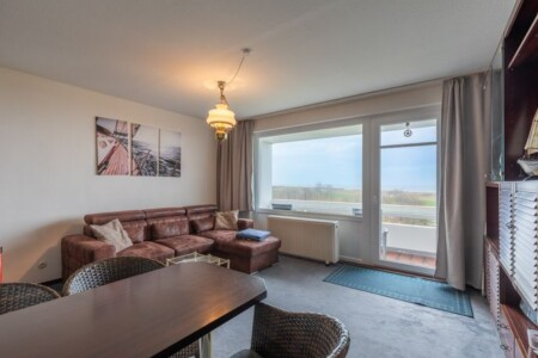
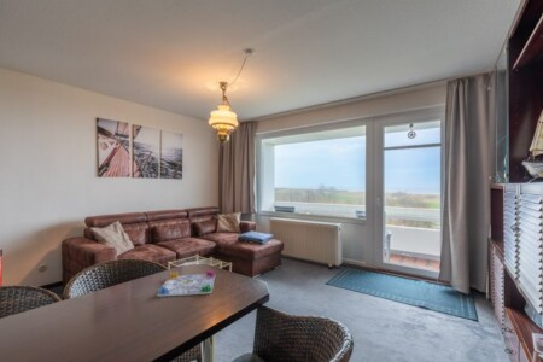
+ board game (188, 281)
